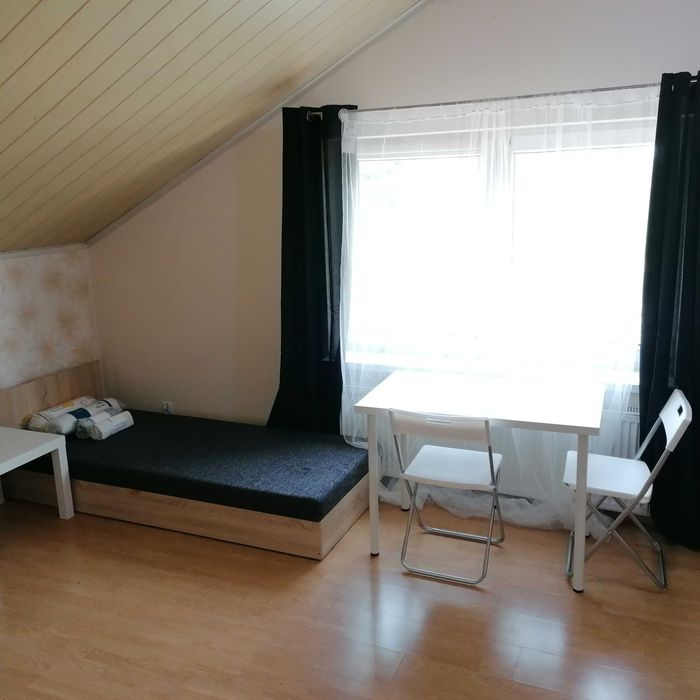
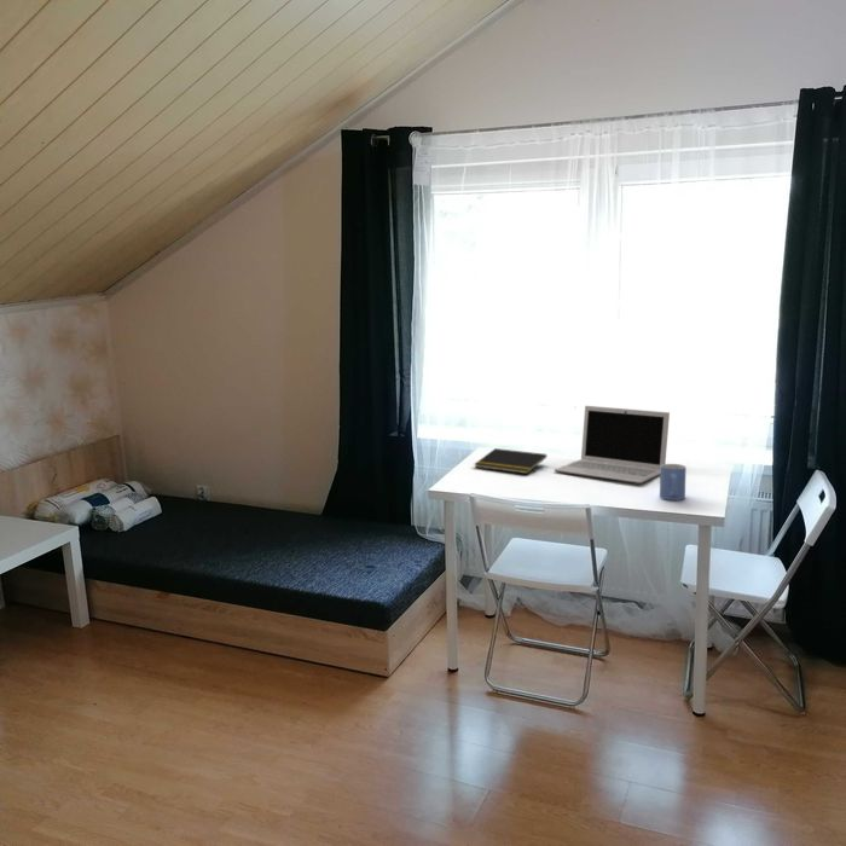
+ mug (671, 482)
+ notepad (510, 460)
+ laptop (610, 441)
